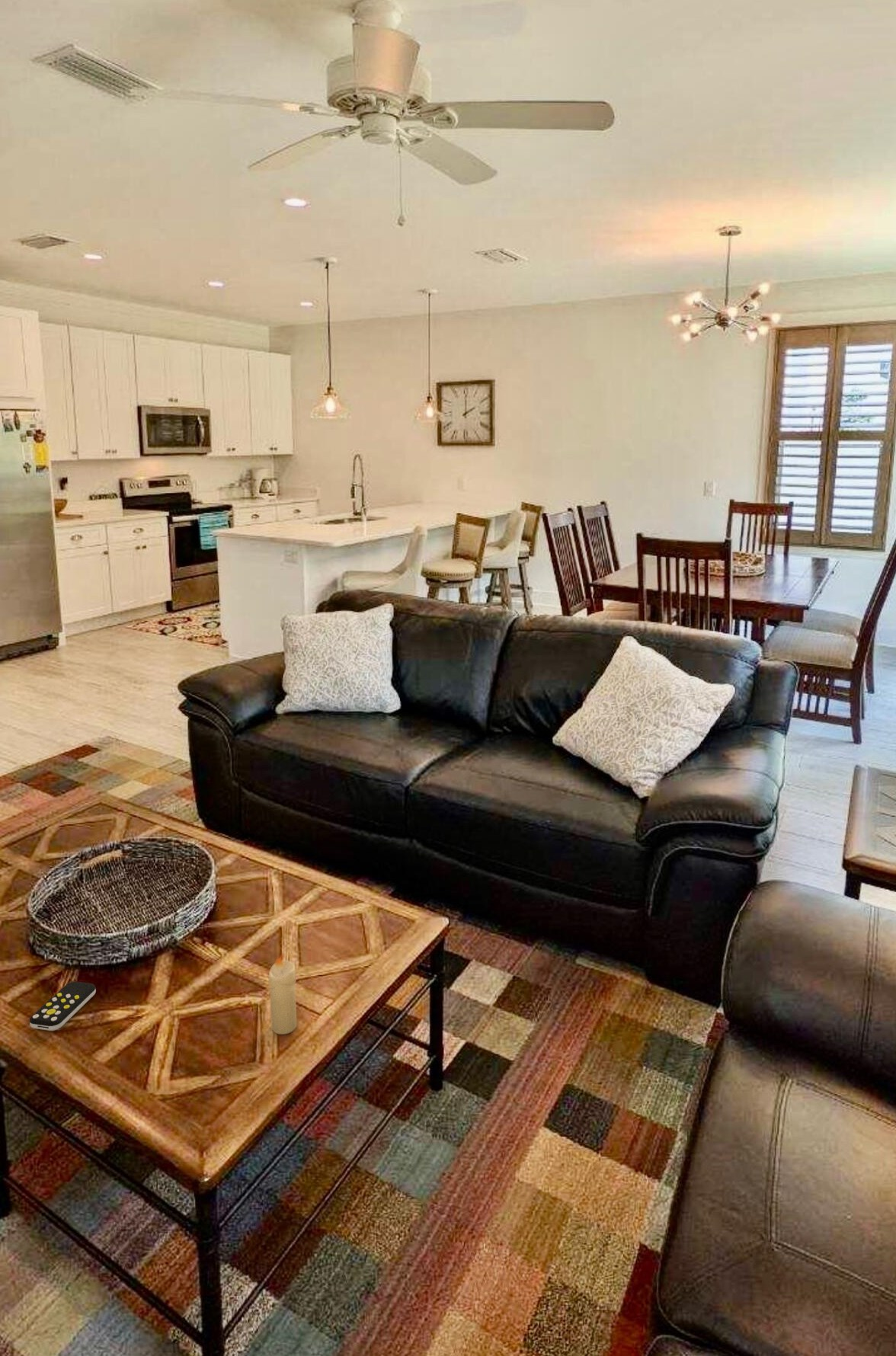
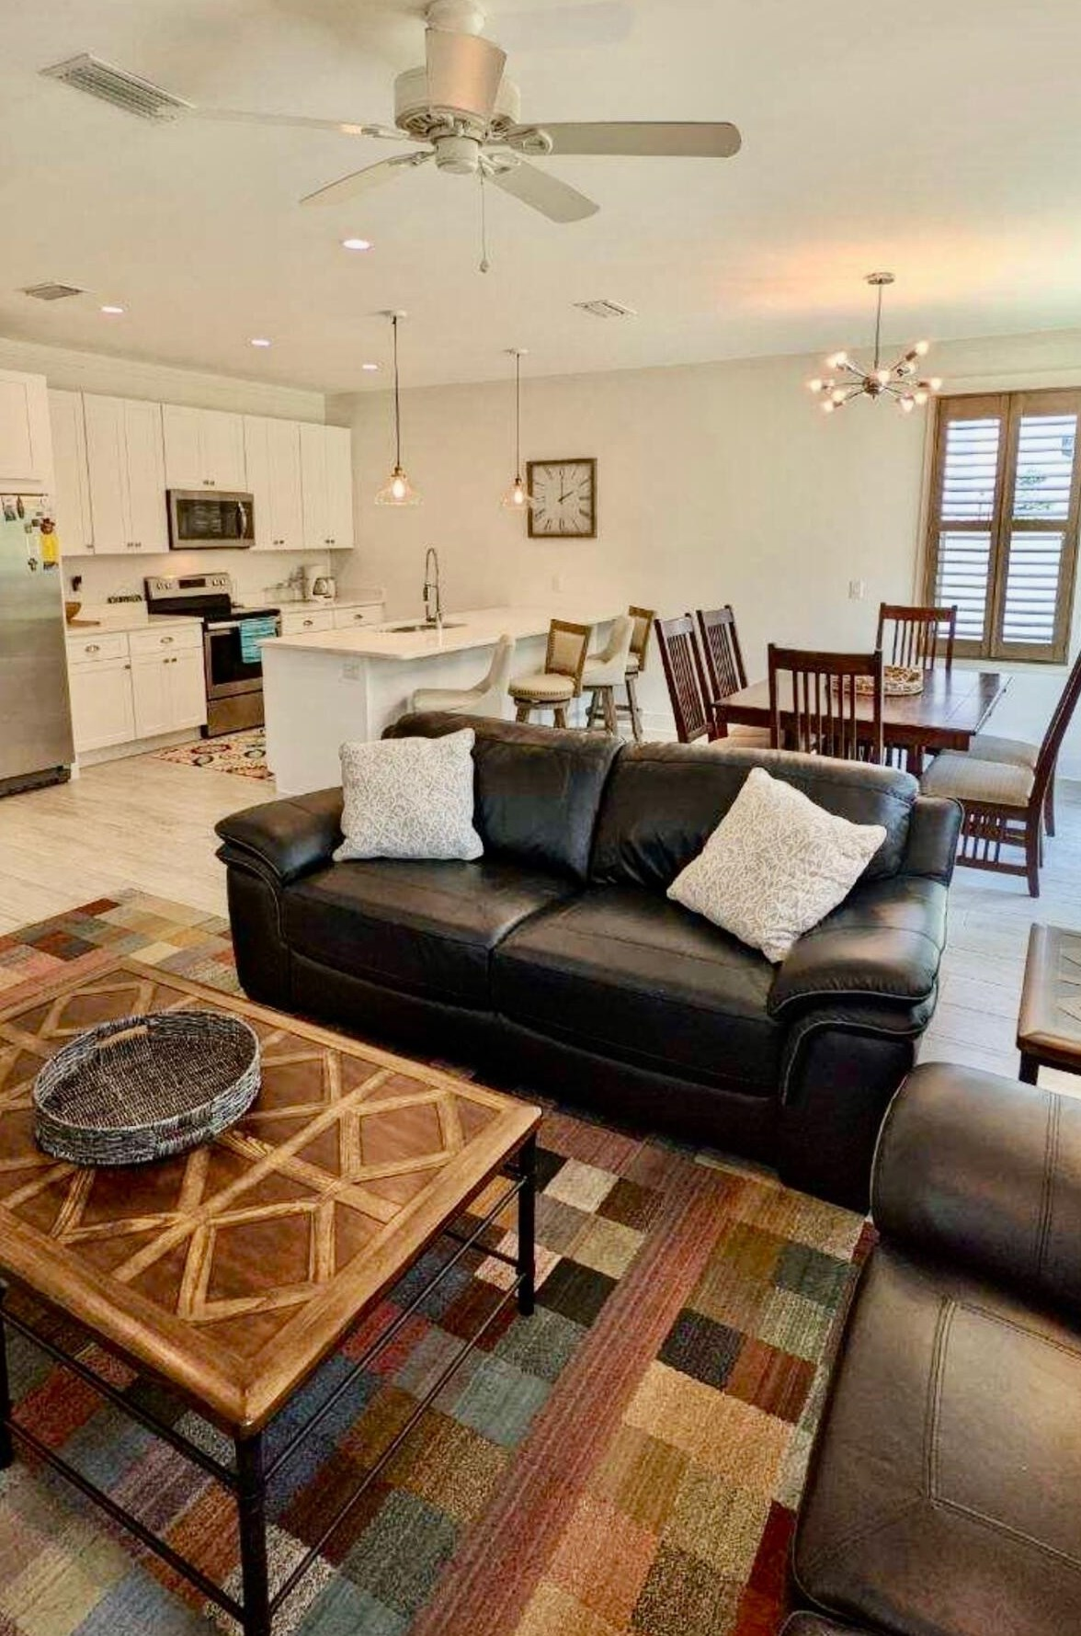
- candle (283, 991)
- remote control (63, 1005)
